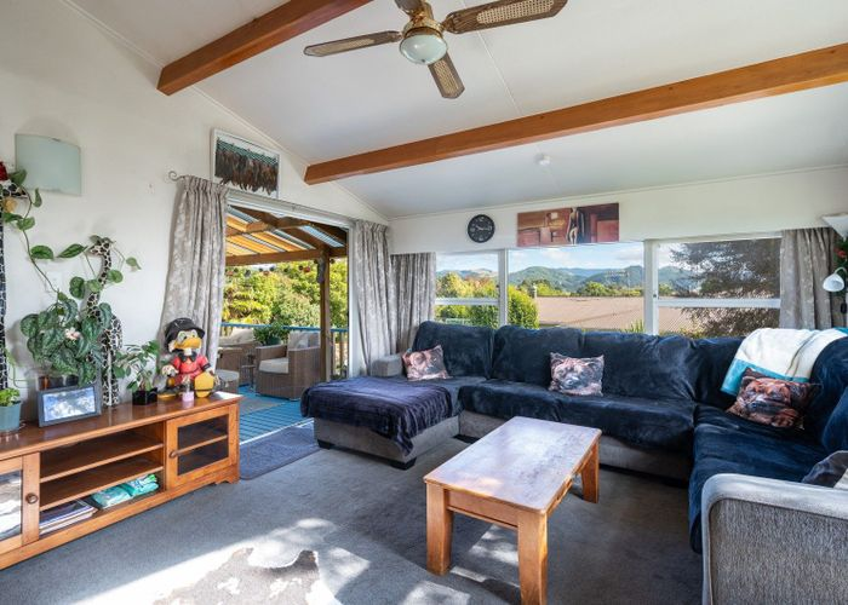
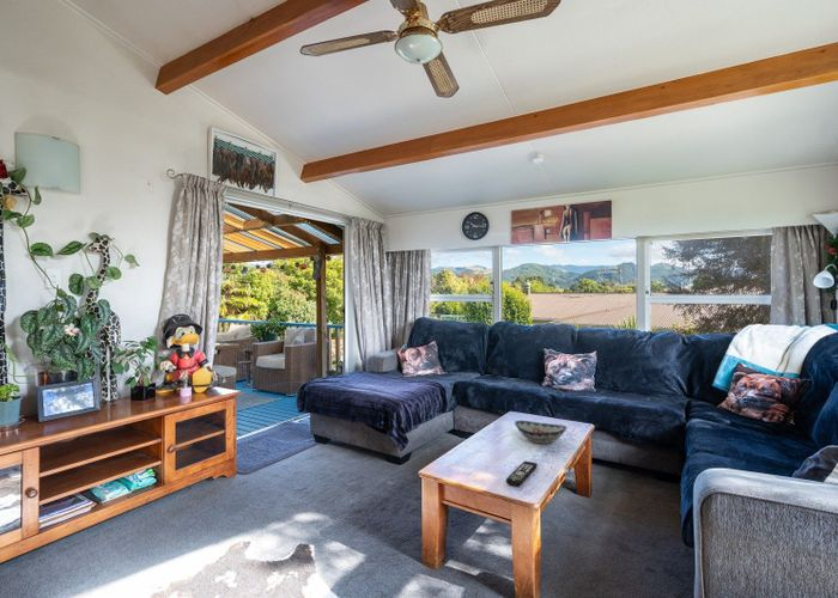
+ remote control (522, 472)
+ decorative bowl (540, 433)
